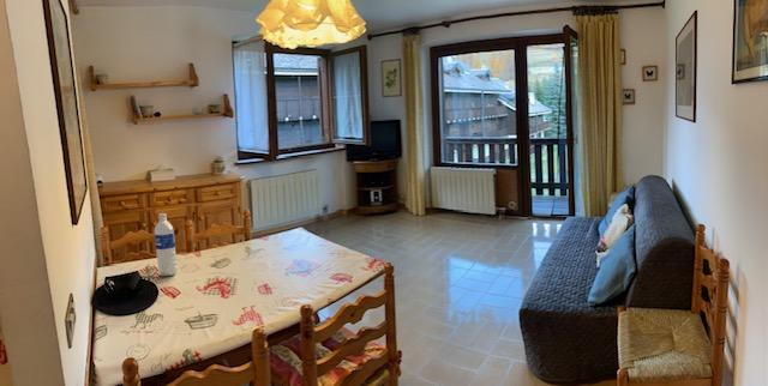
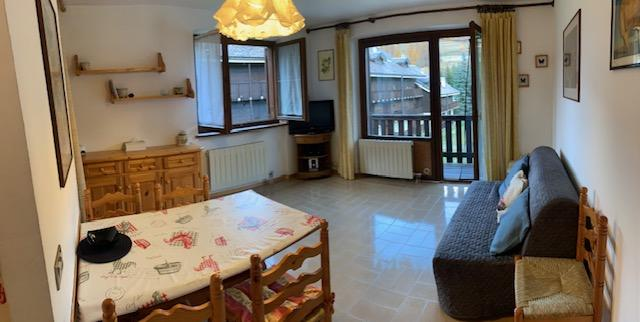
- water bottle (164, 243)
